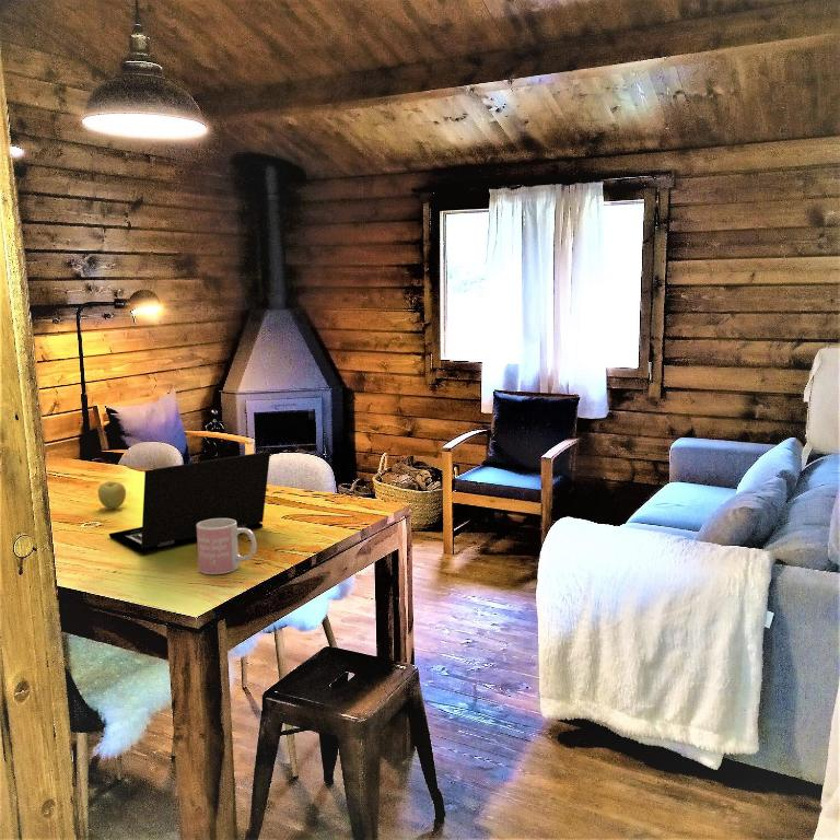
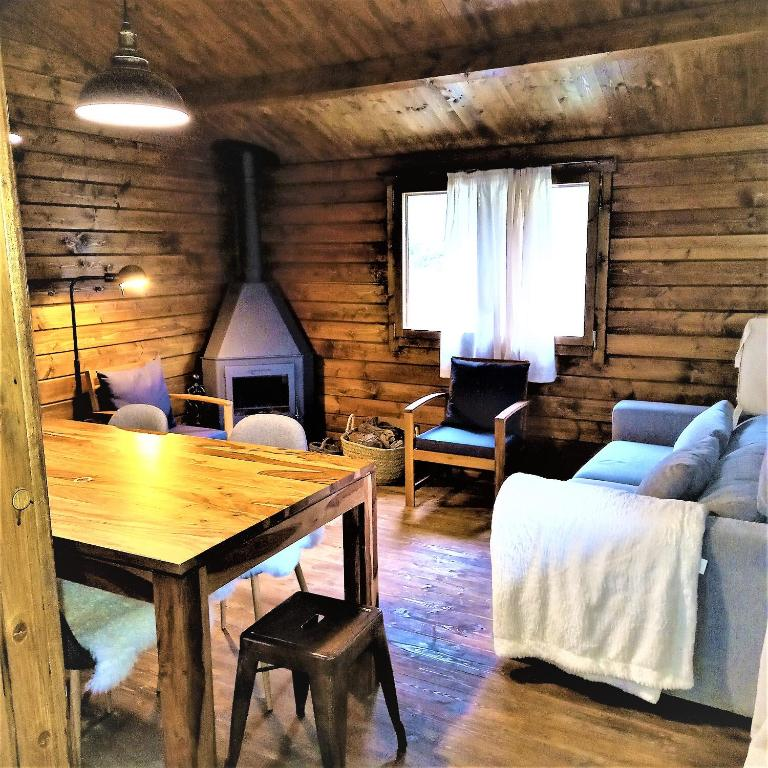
- apple (112, 494)
- laptop (189, 493)
- mug (224, 545)
